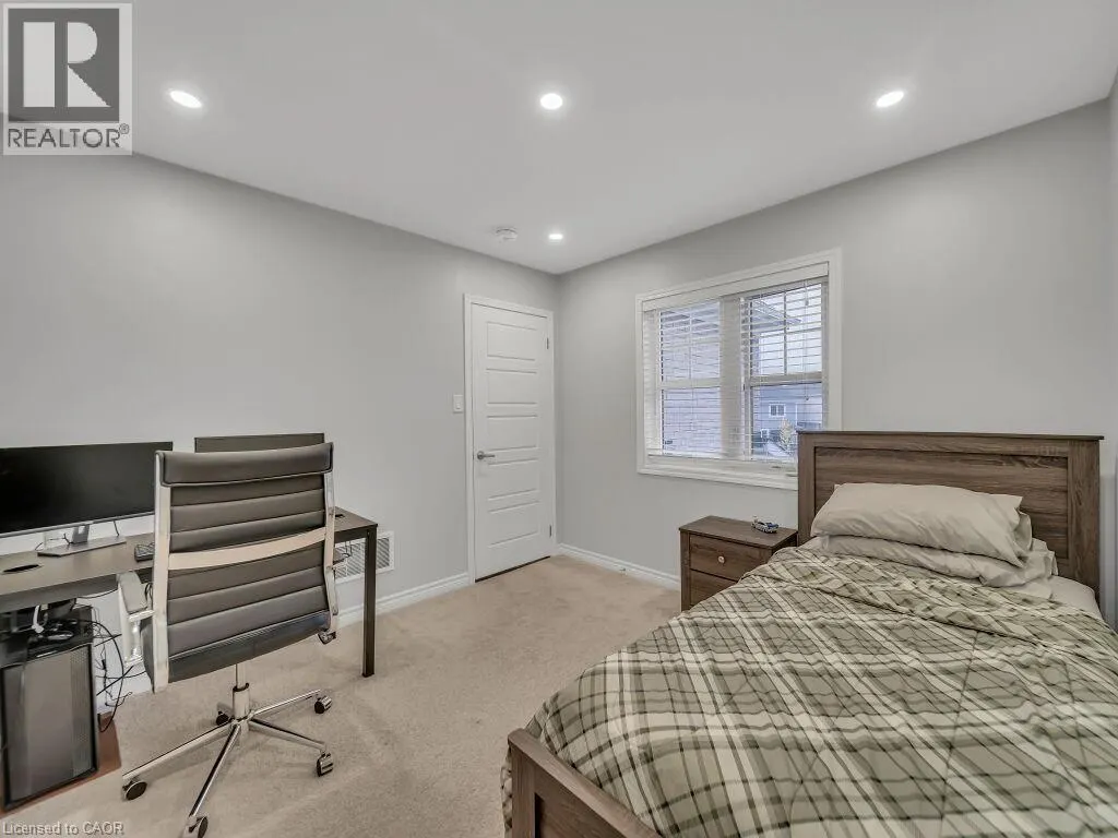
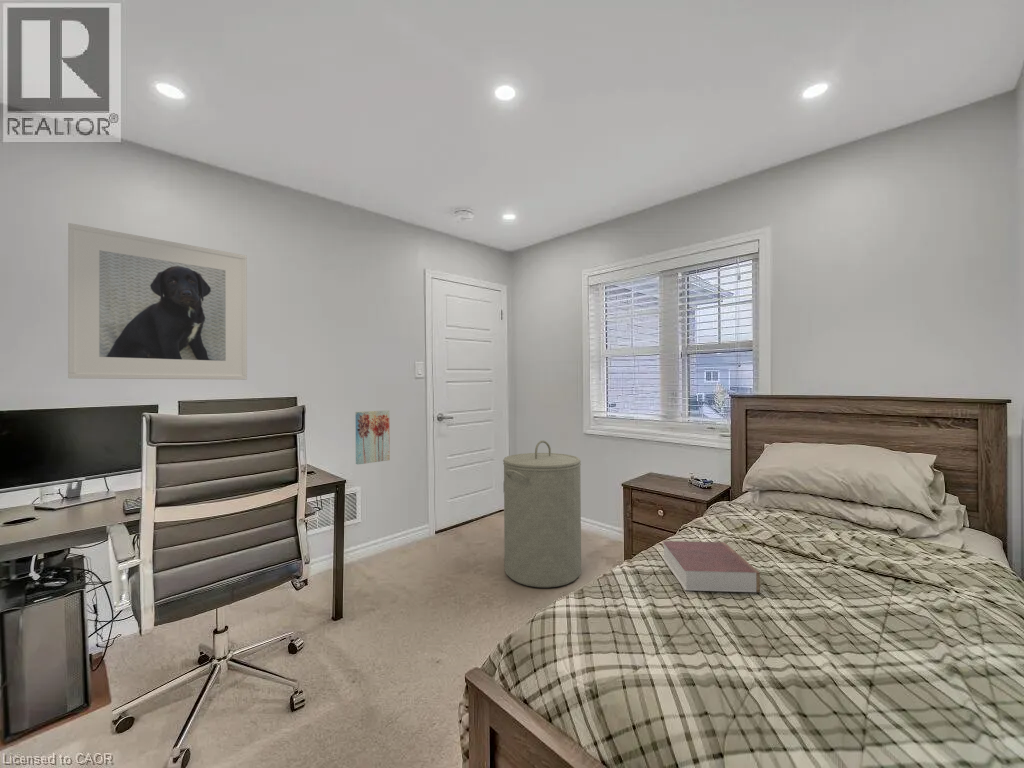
+ wall art (372, 436)
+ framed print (167, 310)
+ book (706, 564)
+ laundry hamper (542, 505)
